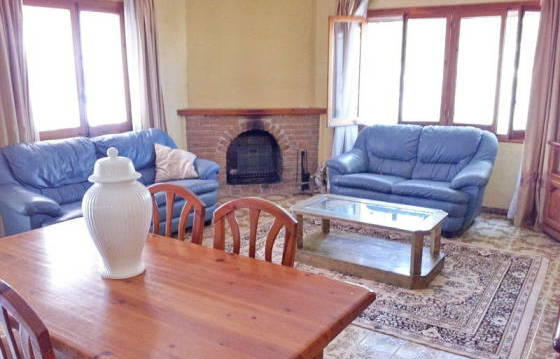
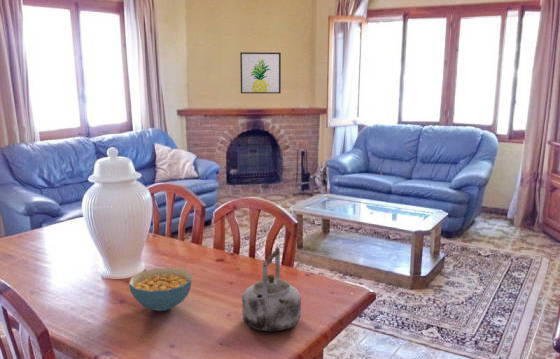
+ cereal bowl (161, 293)
+ kettle (269, 290)
+ wall art (260, 73)
